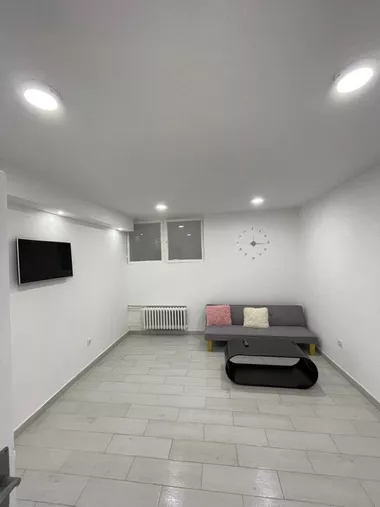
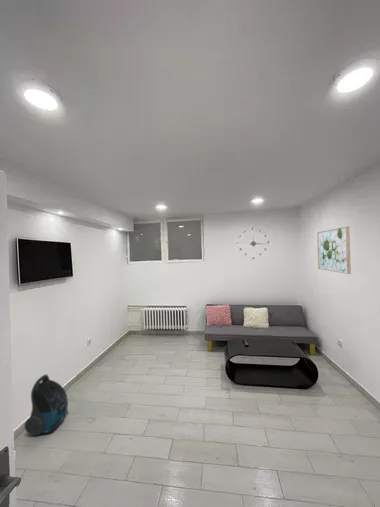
+ vacuum cleaner (48, 401)
+ wall art (330, 250)
